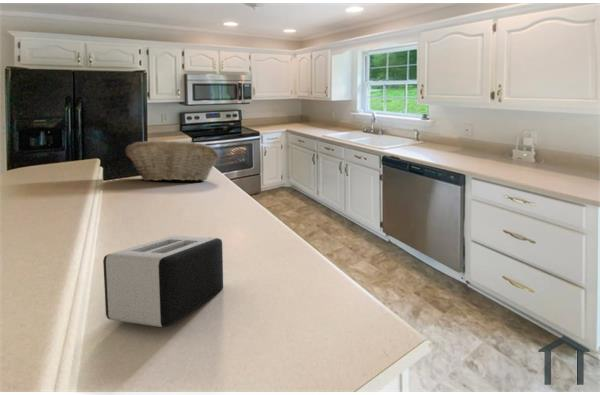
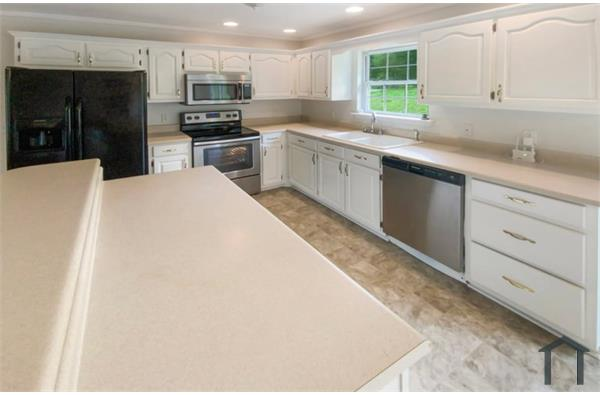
- fruit basket (173, 161)
- toaster (173, 273)
